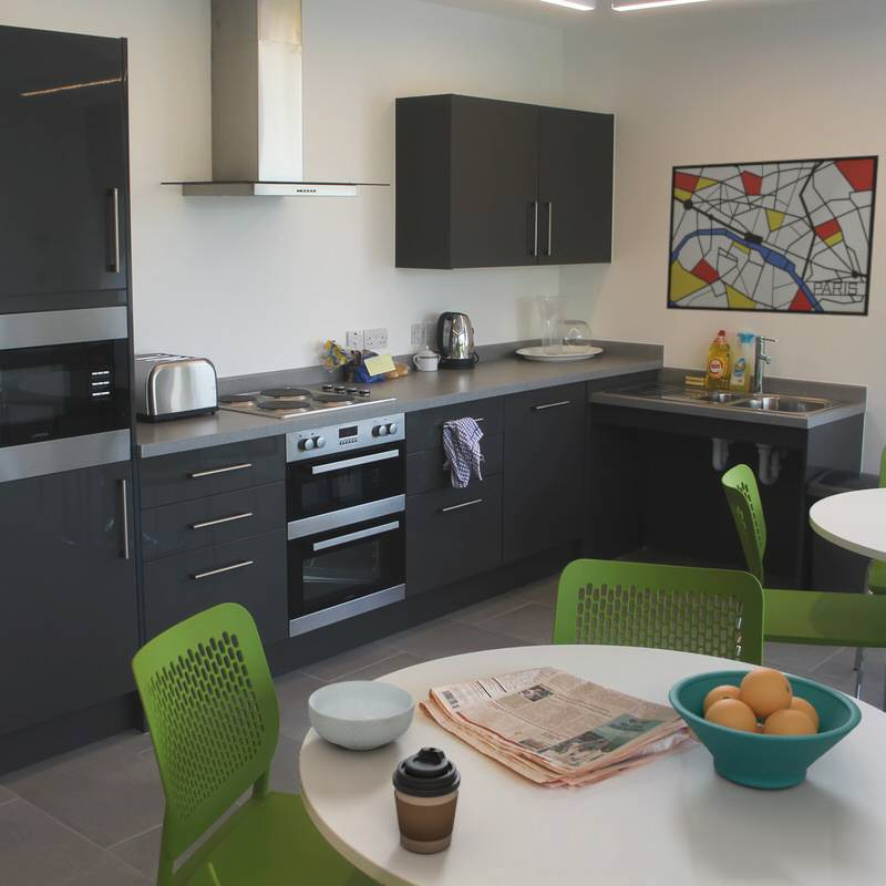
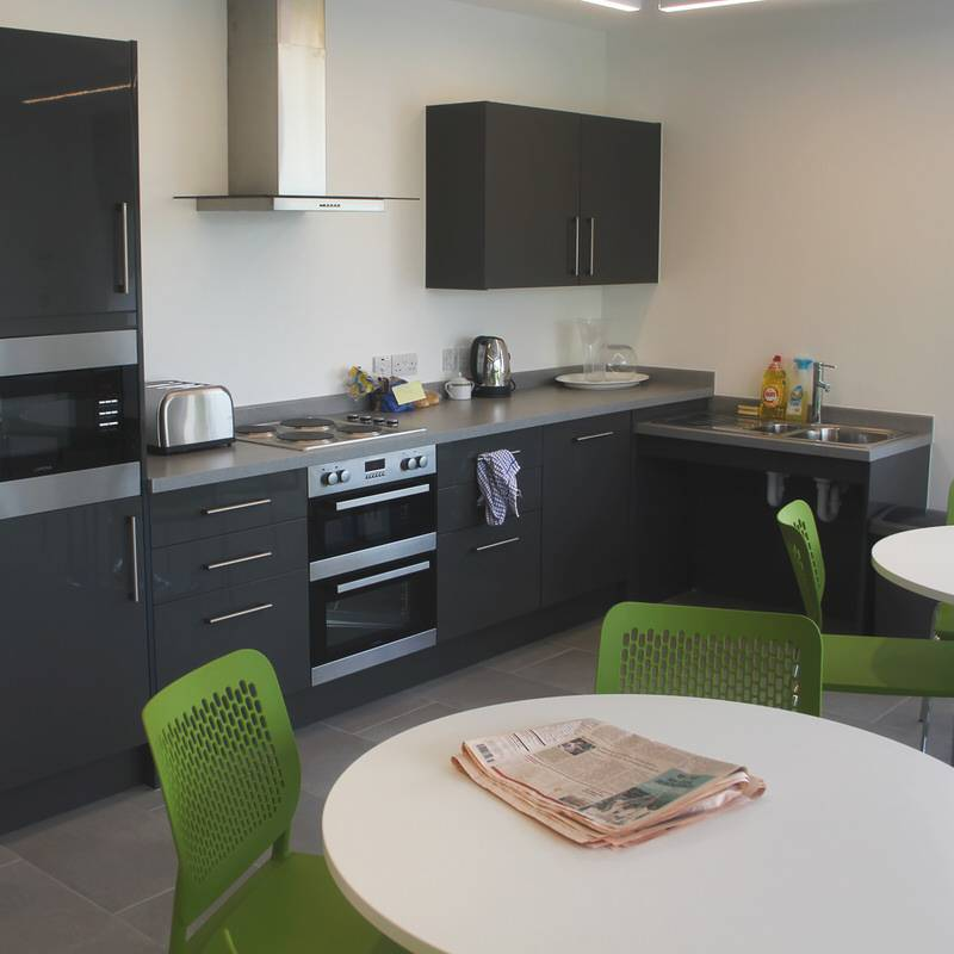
- wall art (764, 237)
- fruit bowl (762, 720)
- cereal bowl (361, 719)
- coffee cup (425, 799)
